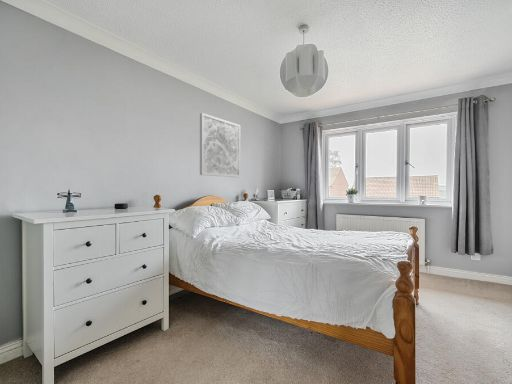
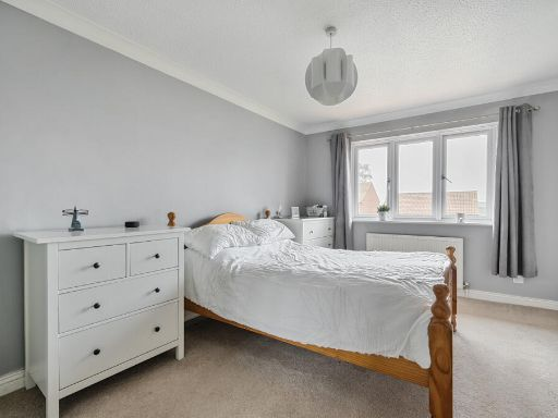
- wall art (221, 148)
